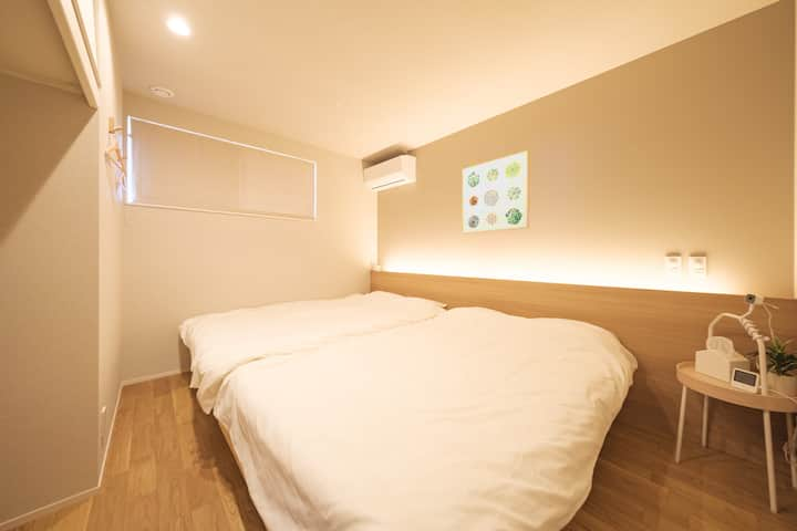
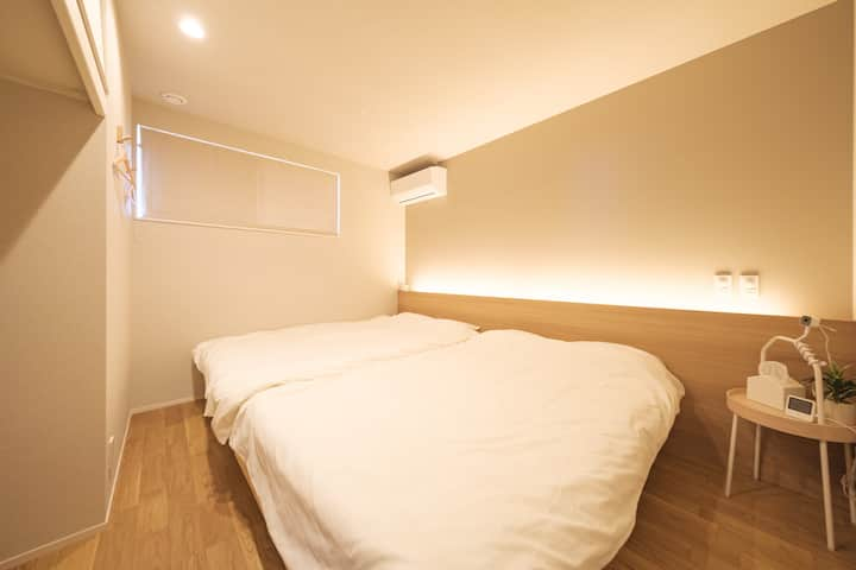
- wall art (493, 196)
